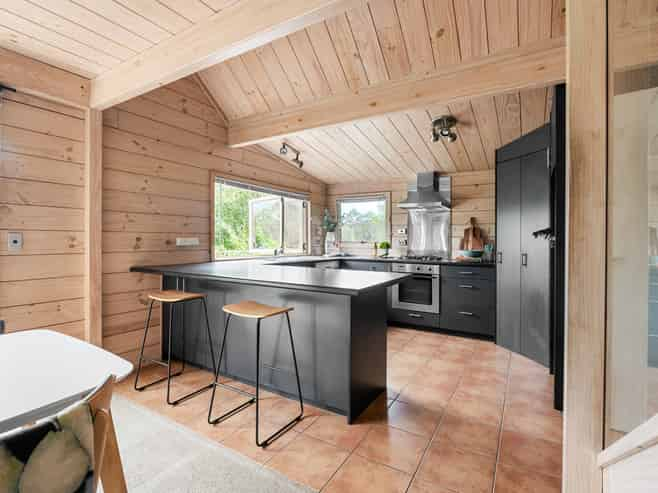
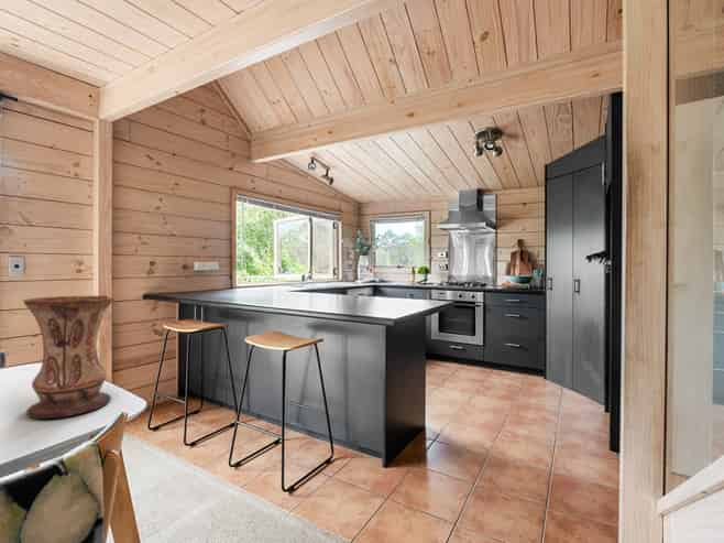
+ vase (70, 351)
